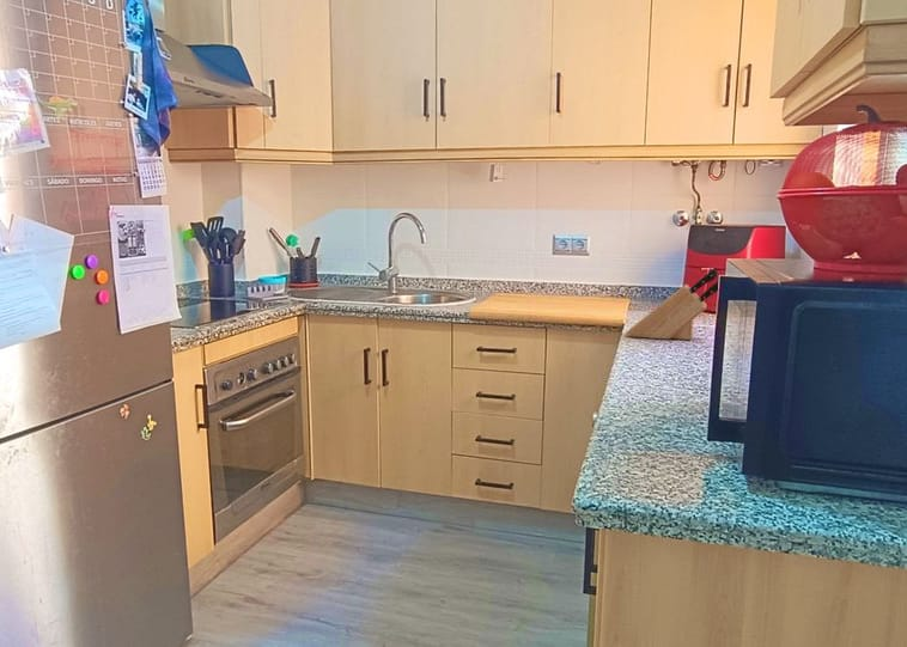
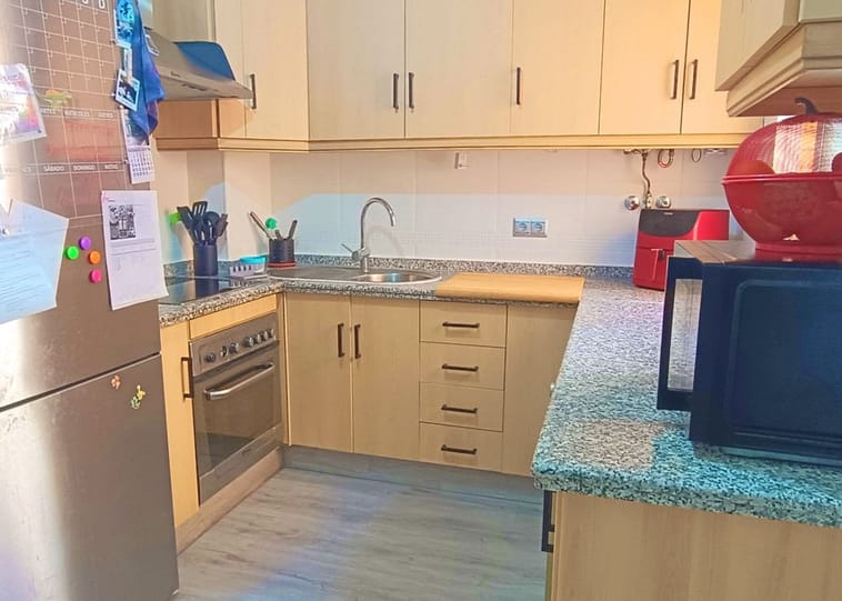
- knife block (674, 301)
